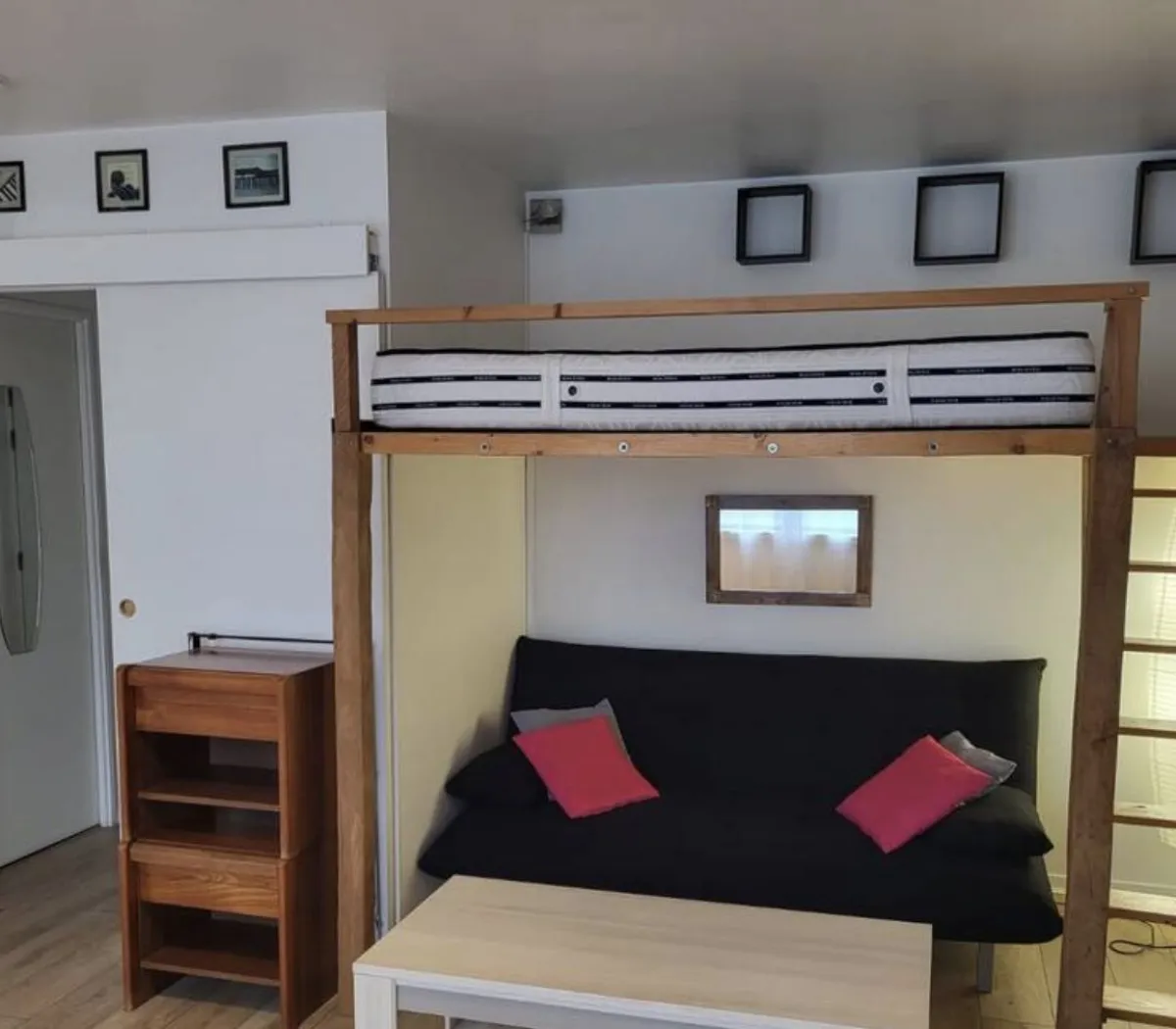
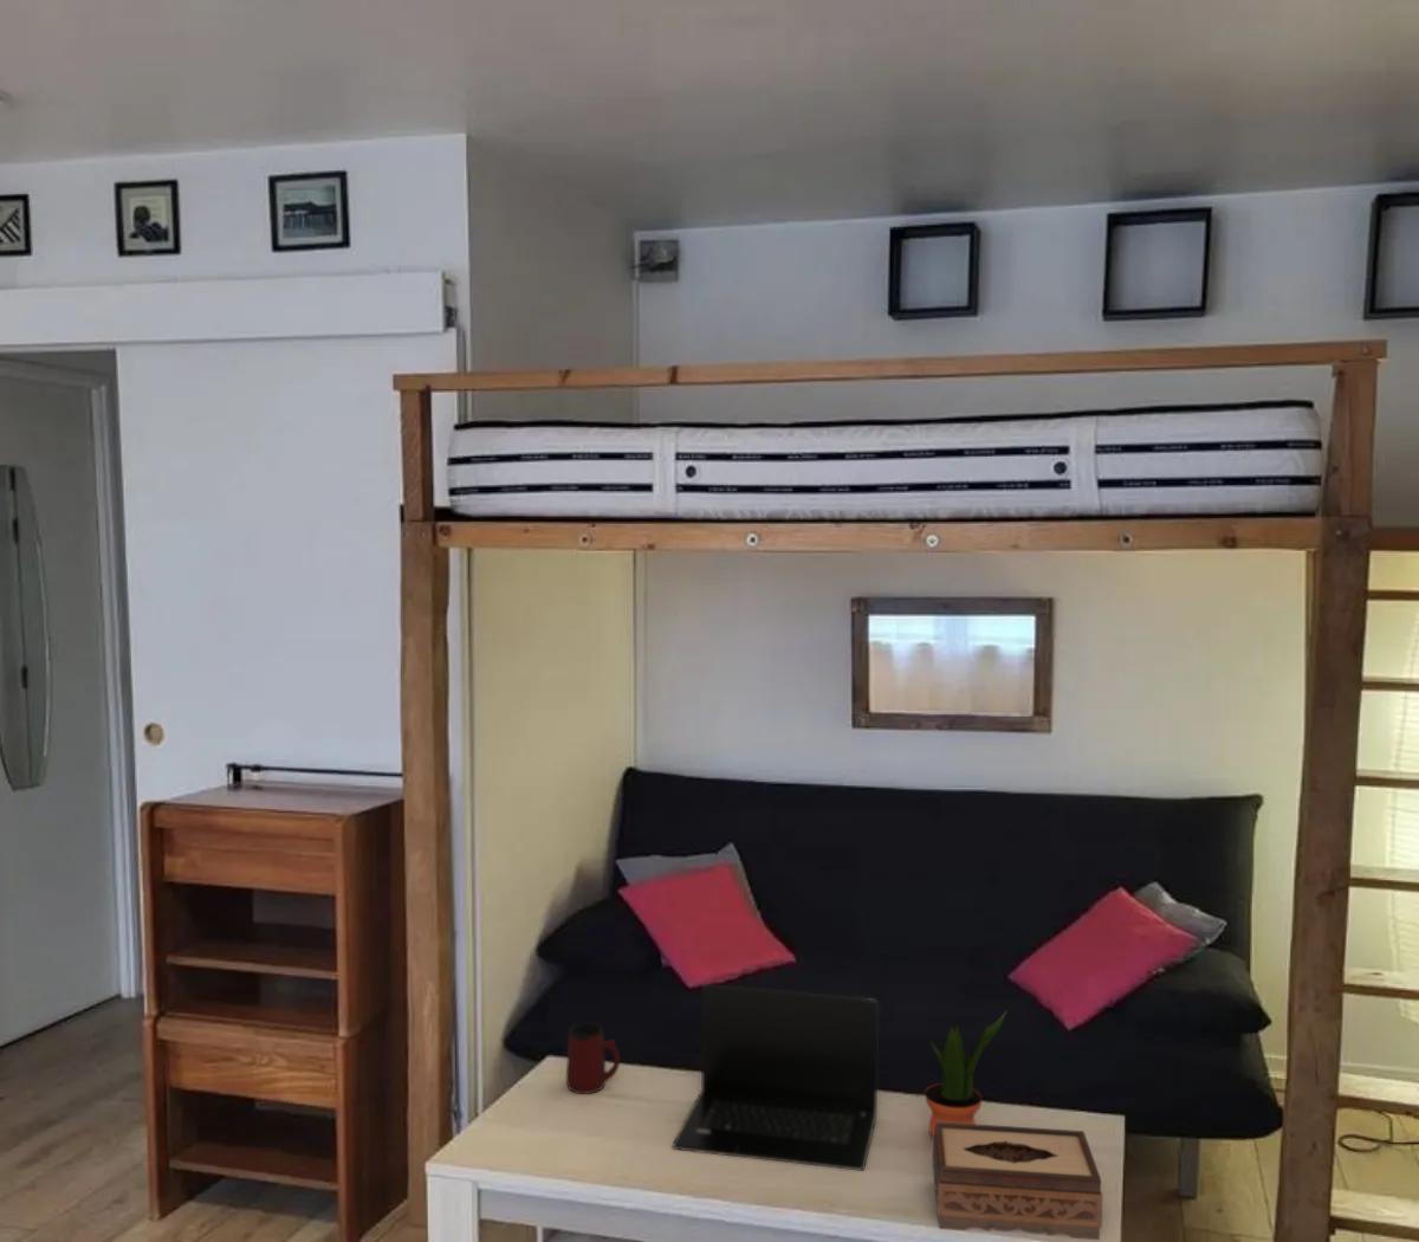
+ mug (592, 1057)
+ laptop (777, 1072)
+ tissue box (1014, 1178)
+ potted plant (965, 1071)
